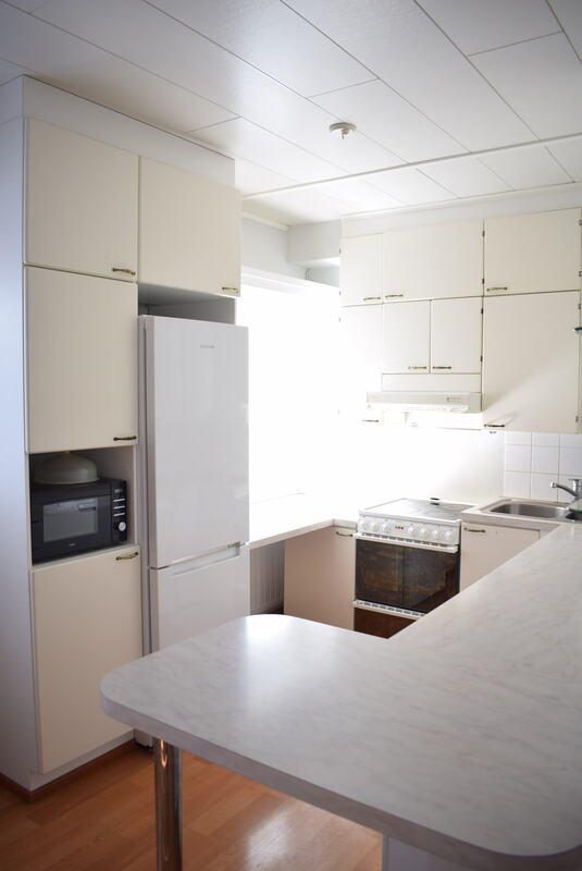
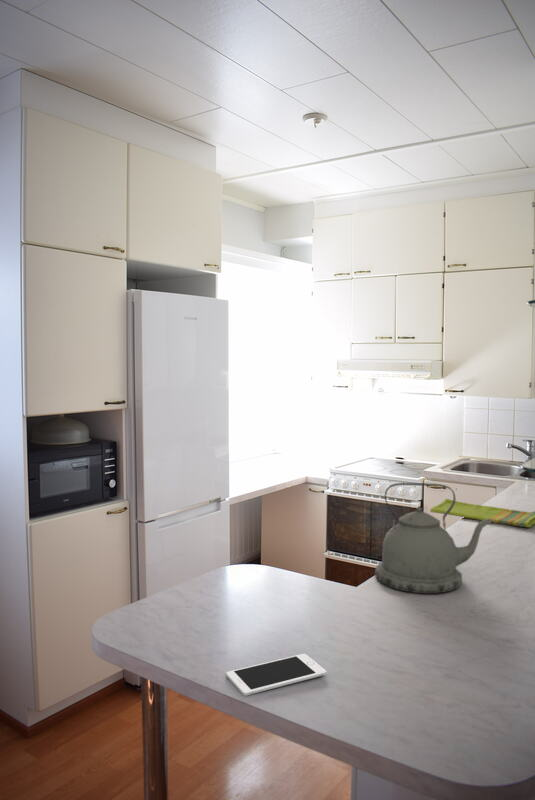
+ kettle (424, 531)
+ cell phone (276, 673)
+ dish towel (484, 512)
